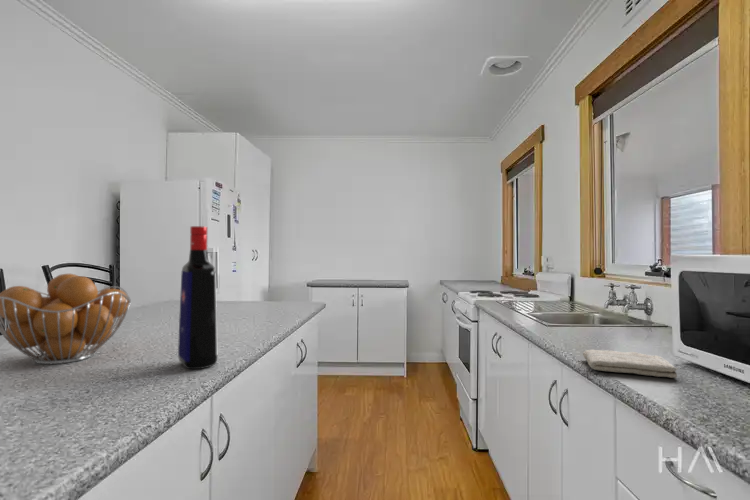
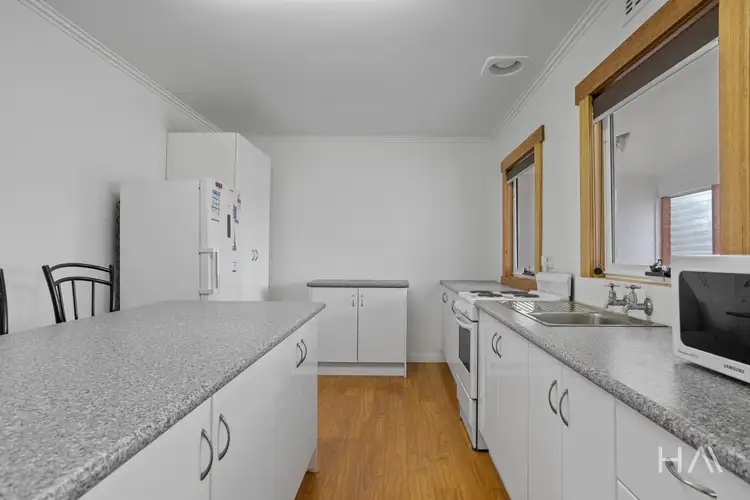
- washcloth (627, 362)
- liquor bottle (198, 295)
- fruit basket (66, 316)
